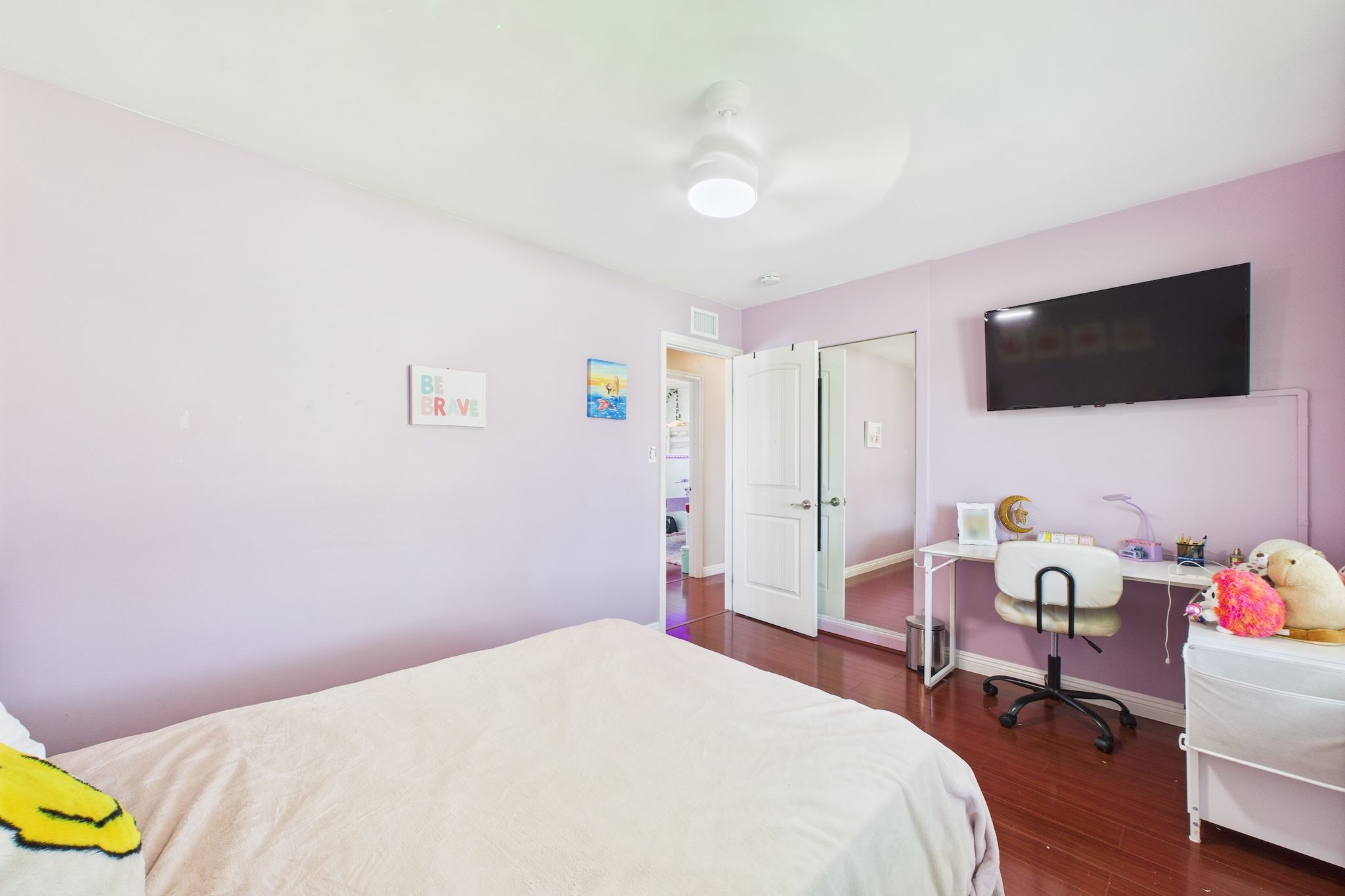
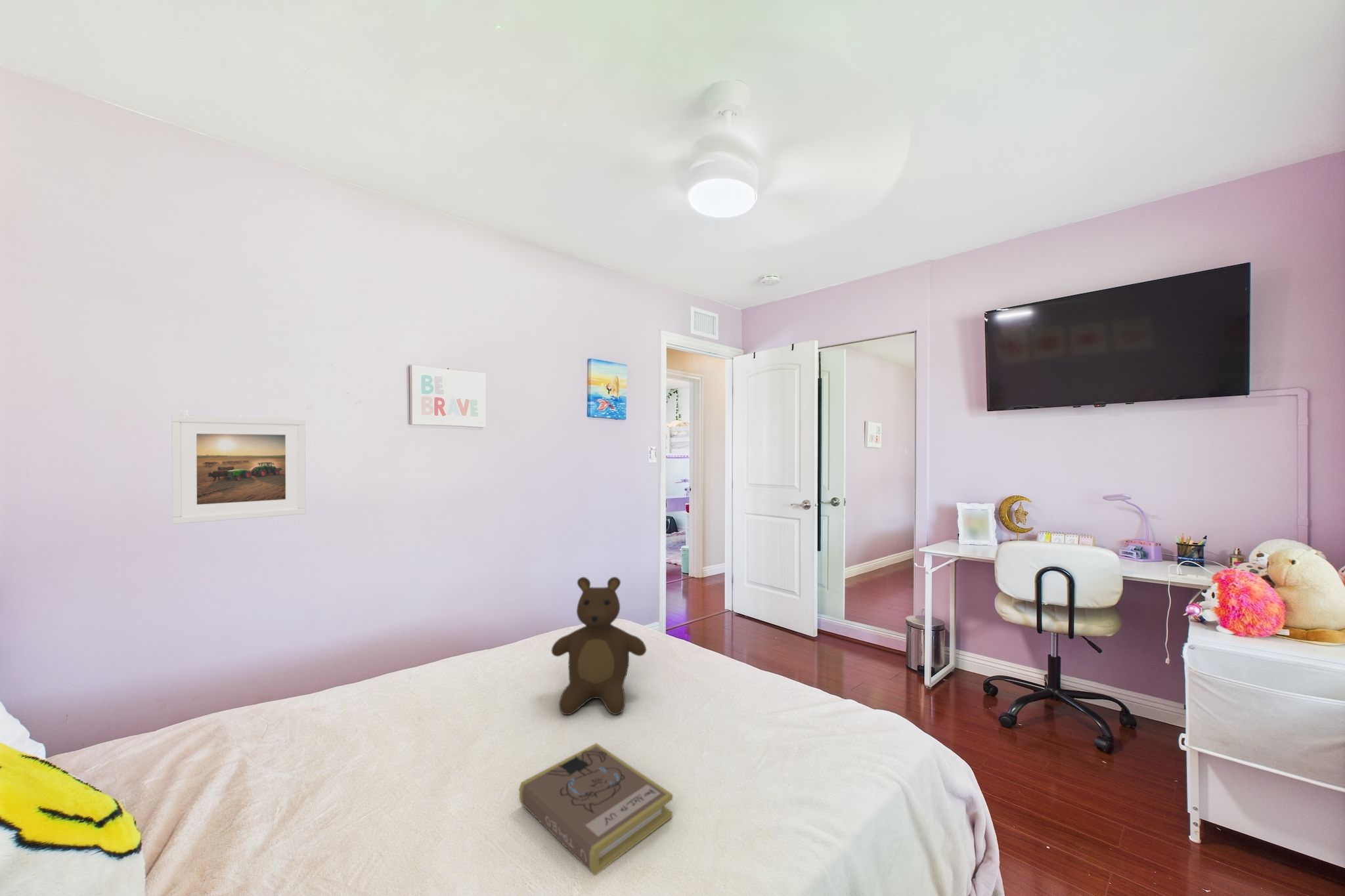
+ teddy bear (596, 640)
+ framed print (243, 467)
+ book (594, 800)
